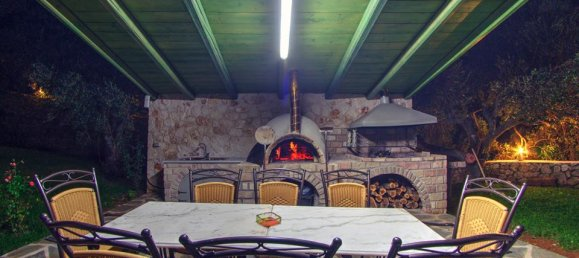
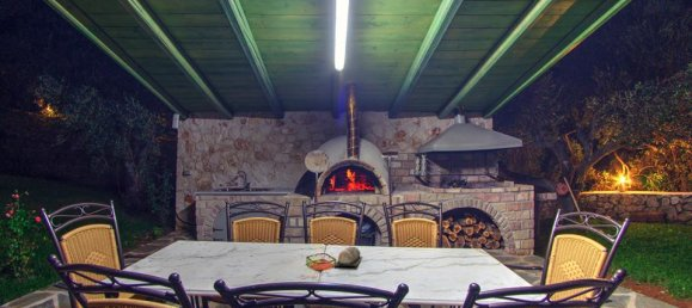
+ bread loaf (349, 253)
